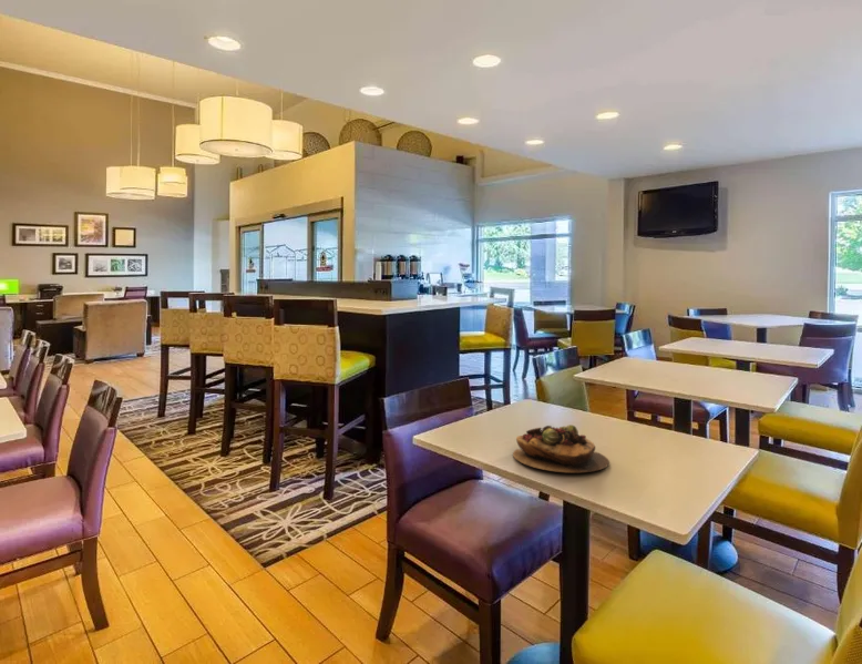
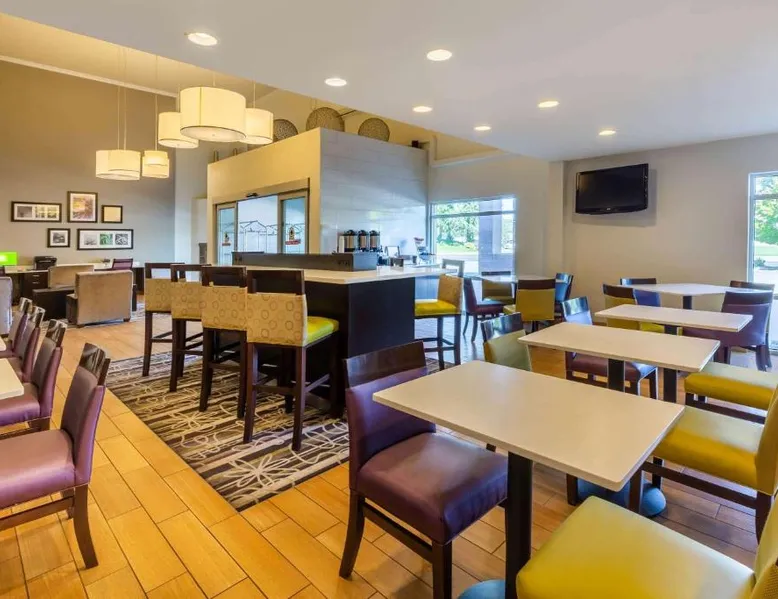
- succulent plant (560, 440)
